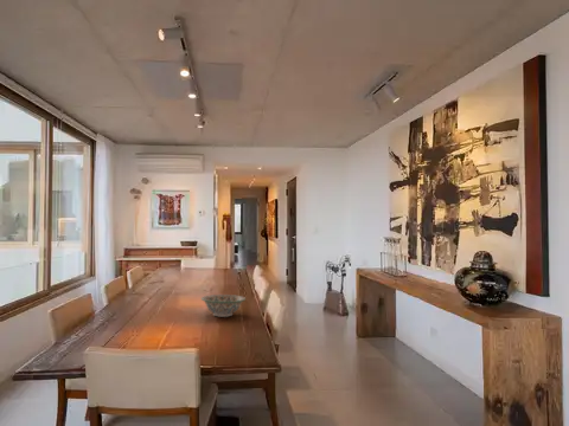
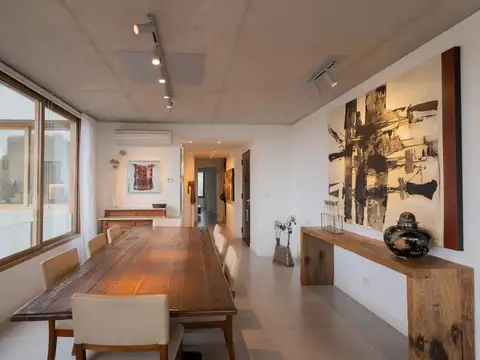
- decorative bowl (223, 305)
